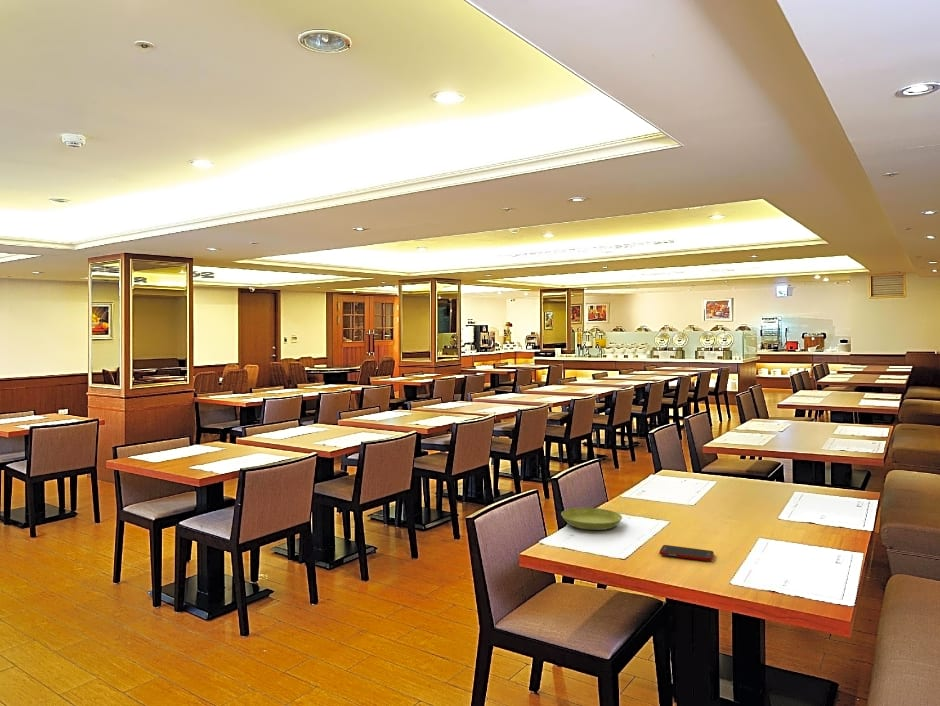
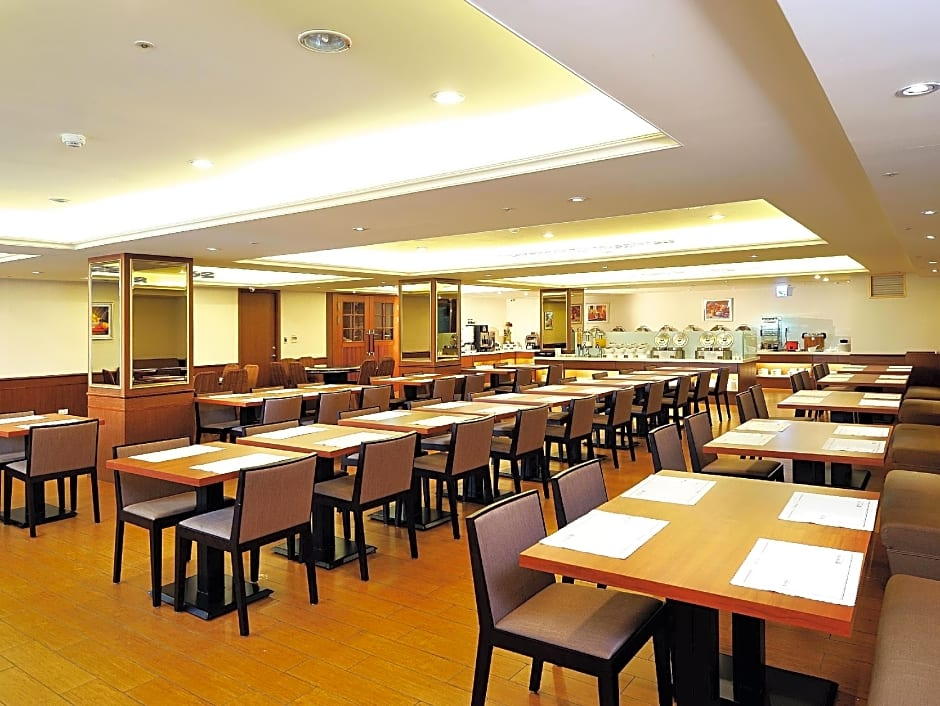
- saucer (591, 519)
- cell phone (686, 552)
